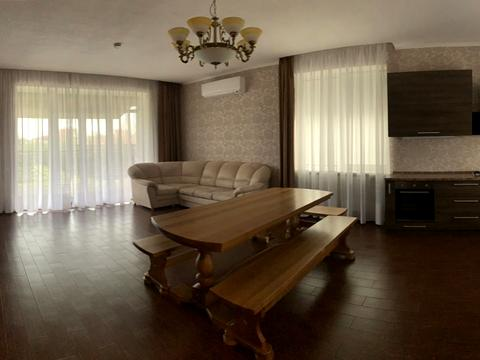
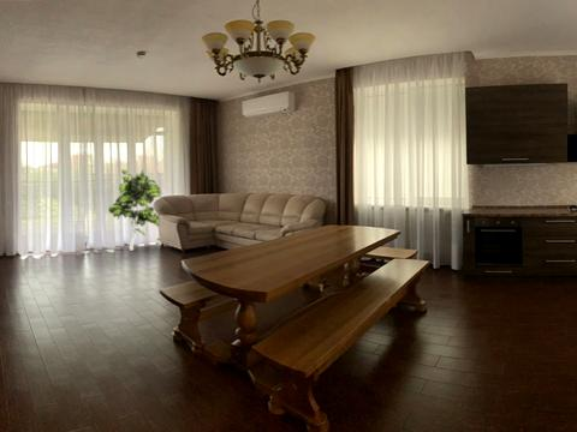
+ indoor plant (133, 209)
